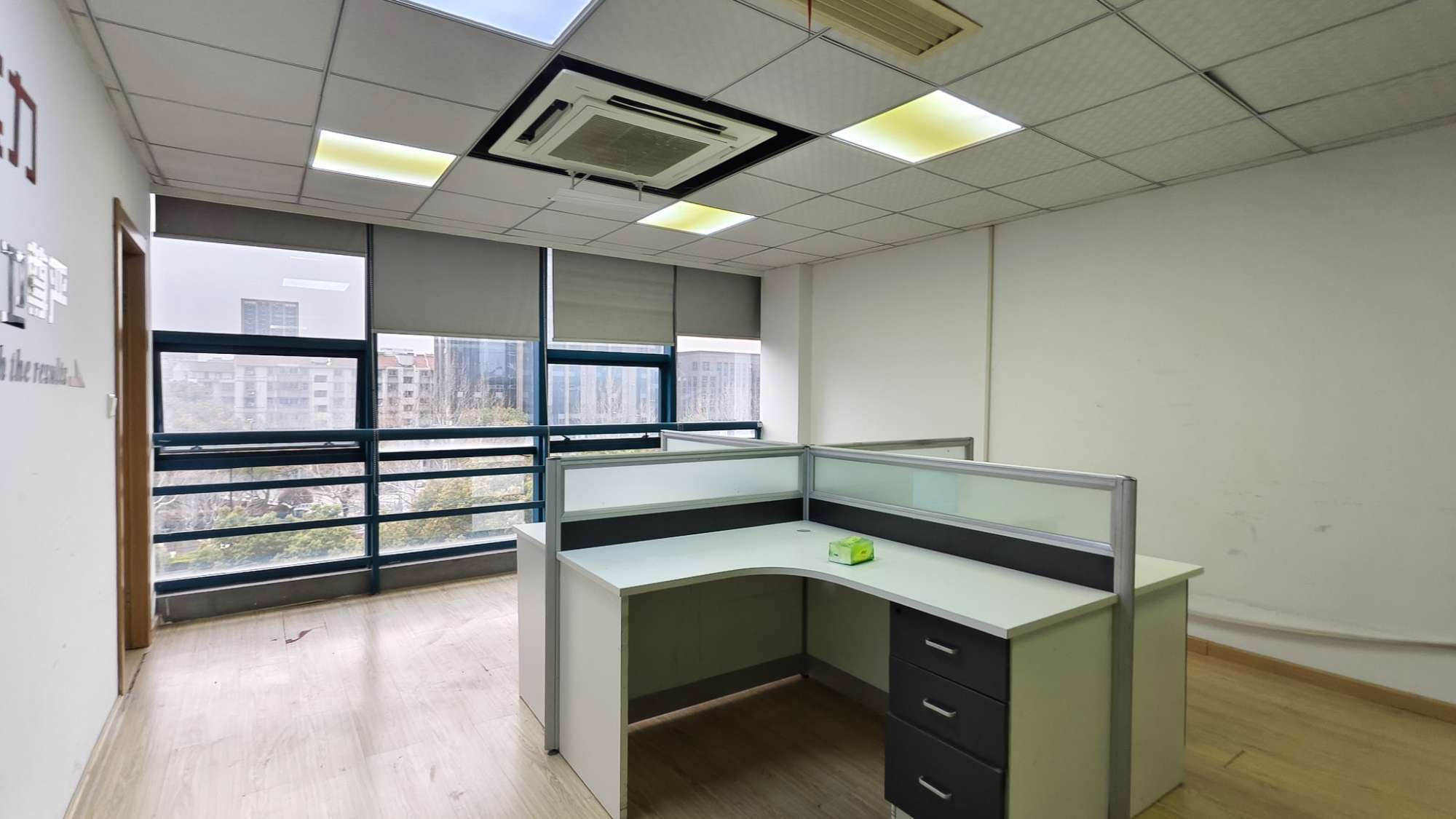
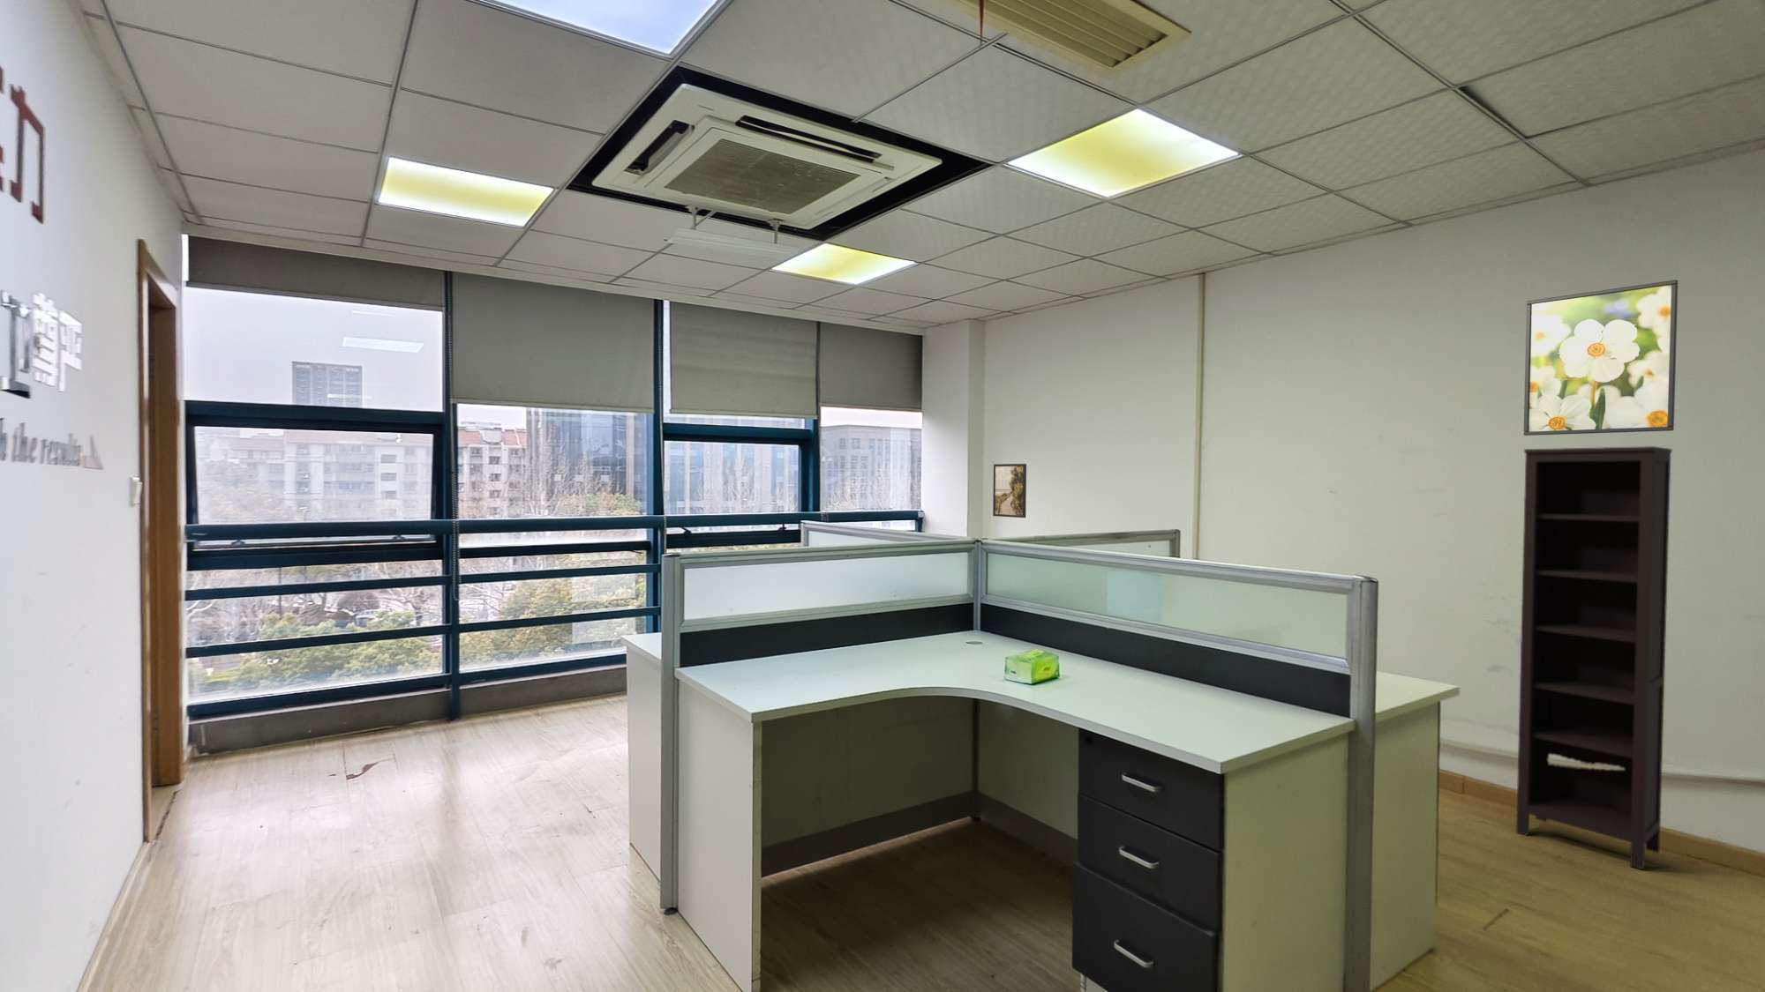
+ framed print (1595, 361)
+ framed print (1009, 491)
+ bookcase (1592, 646)
